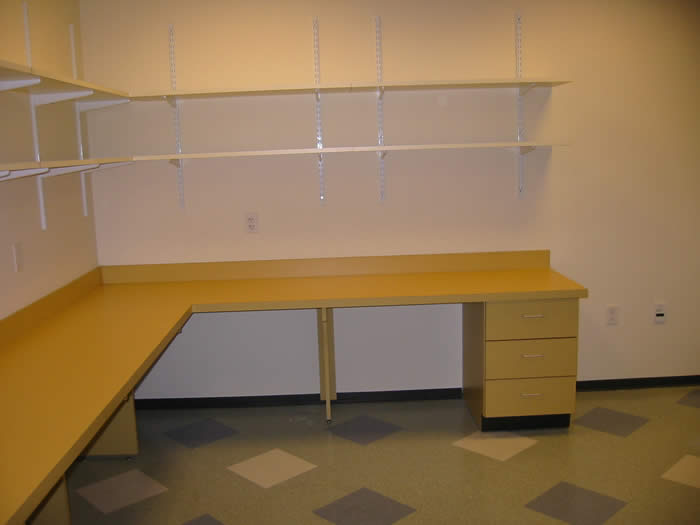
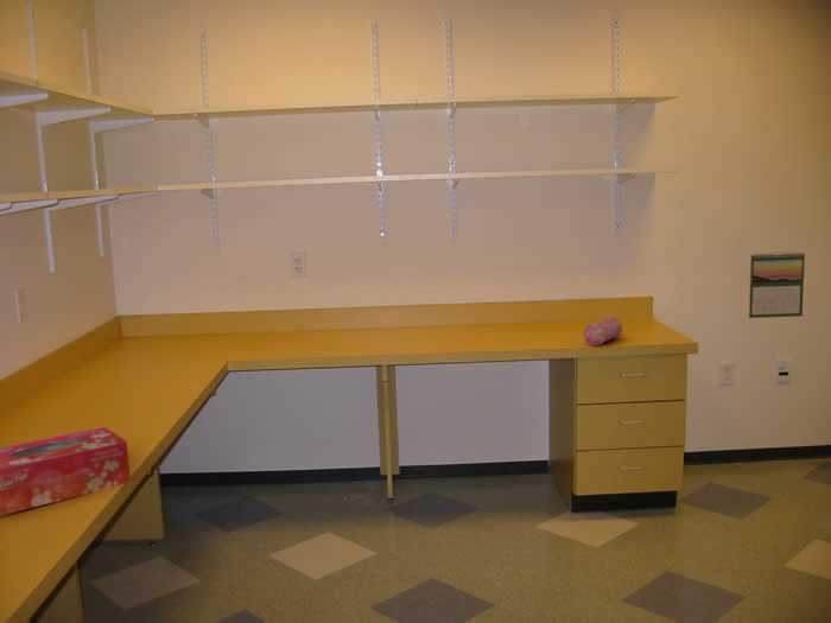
+ tissue box (51, 469)
+ pencil case (603, 330)
+ calendar (776, 284)
